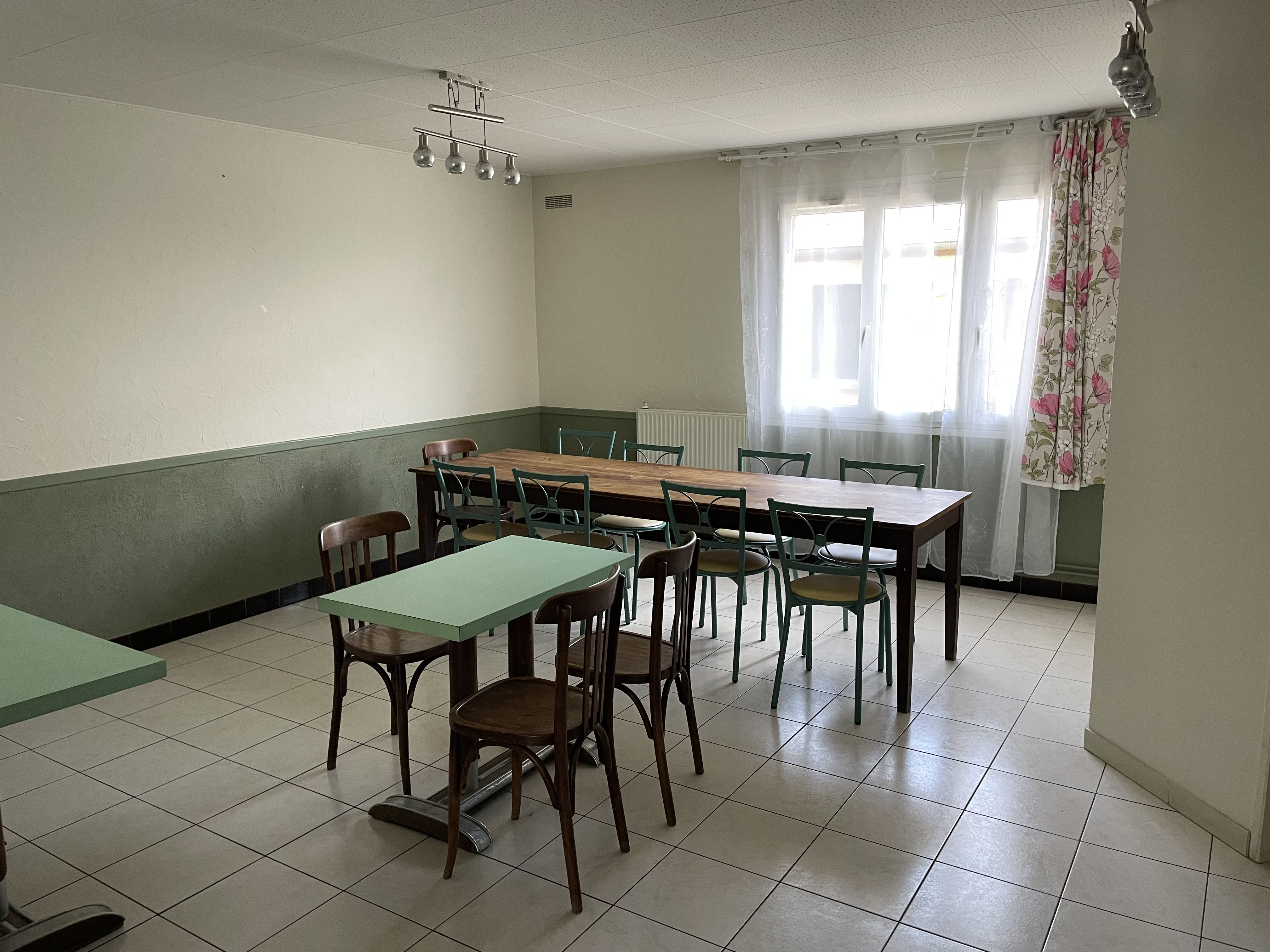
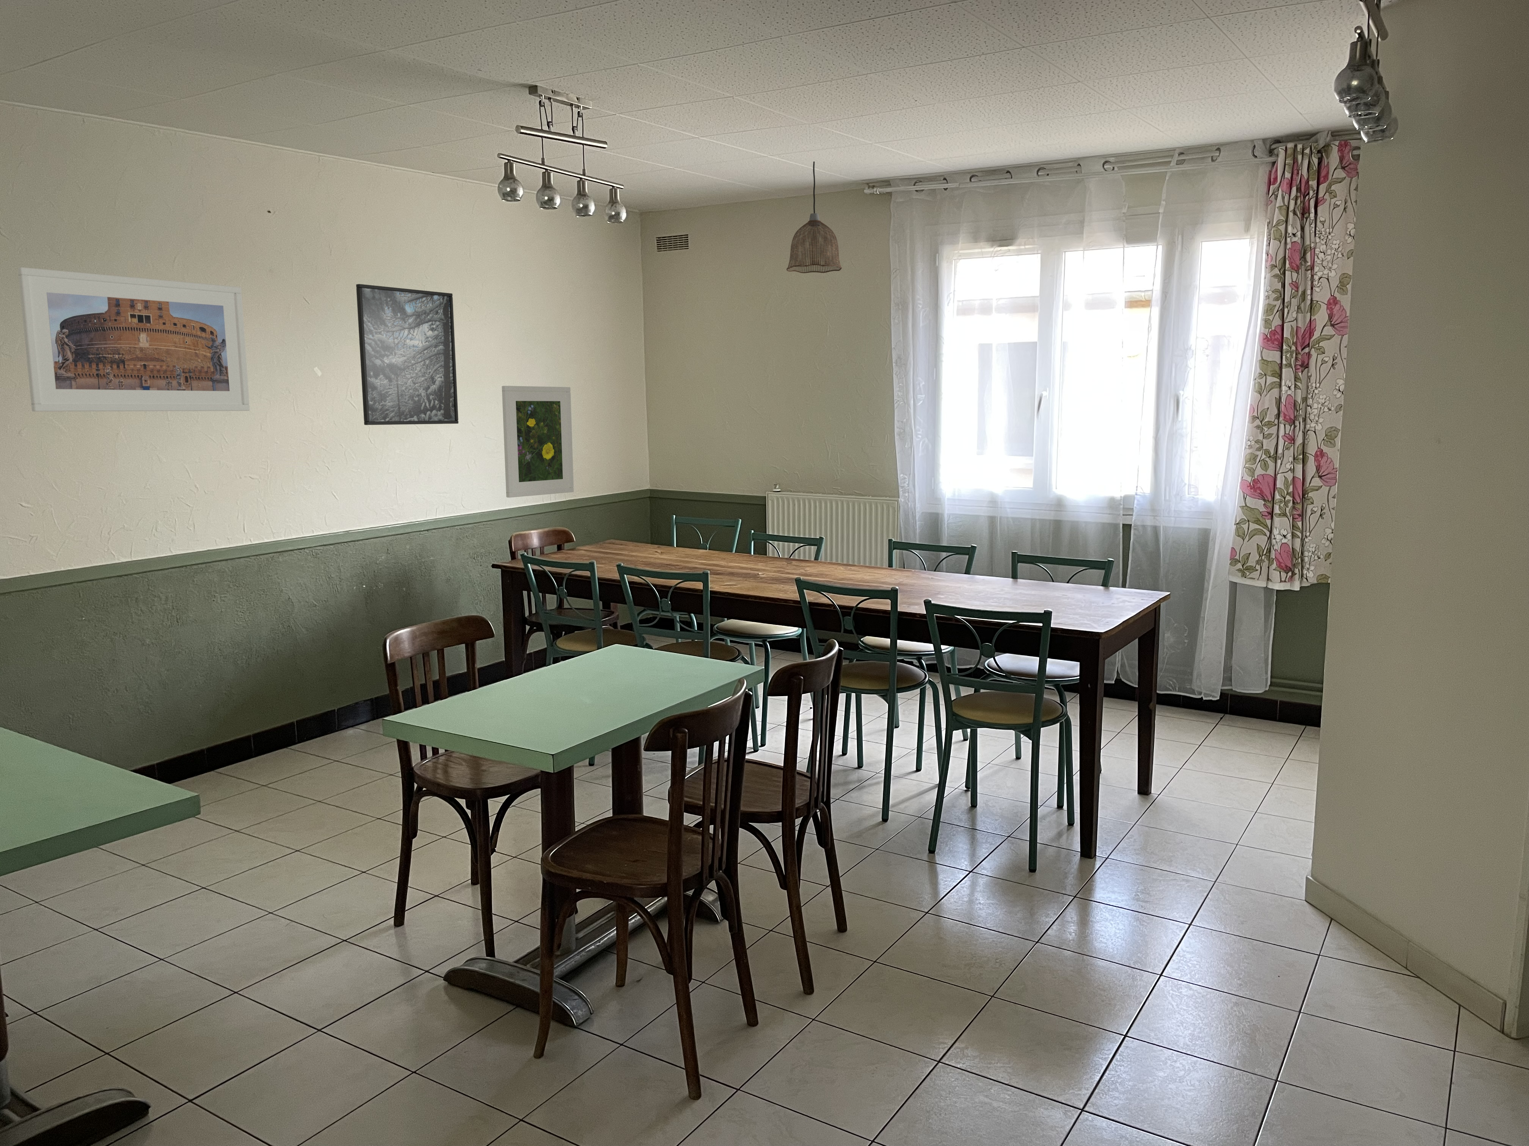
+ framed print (143, 344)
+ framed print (409, 358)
+ pendant lamp (814, 215)
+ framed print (539, 441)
